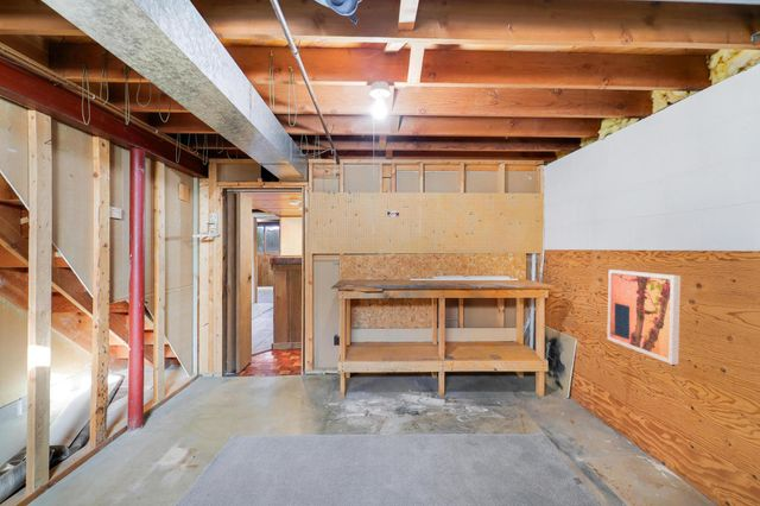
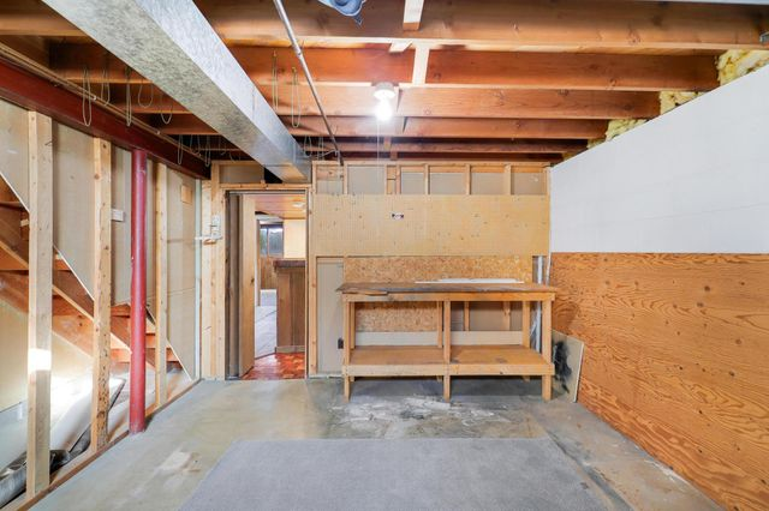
- wall art (639, 311)
